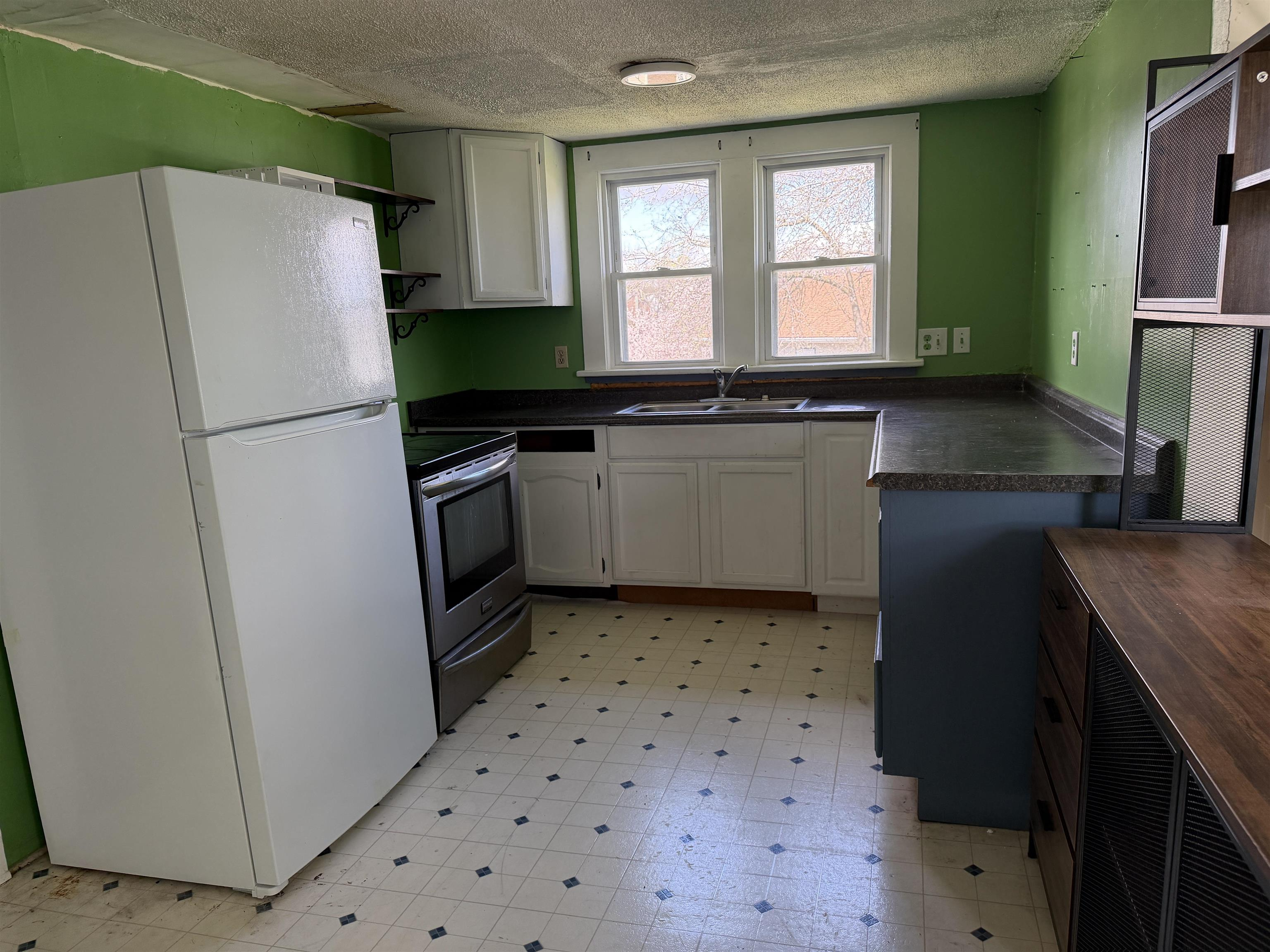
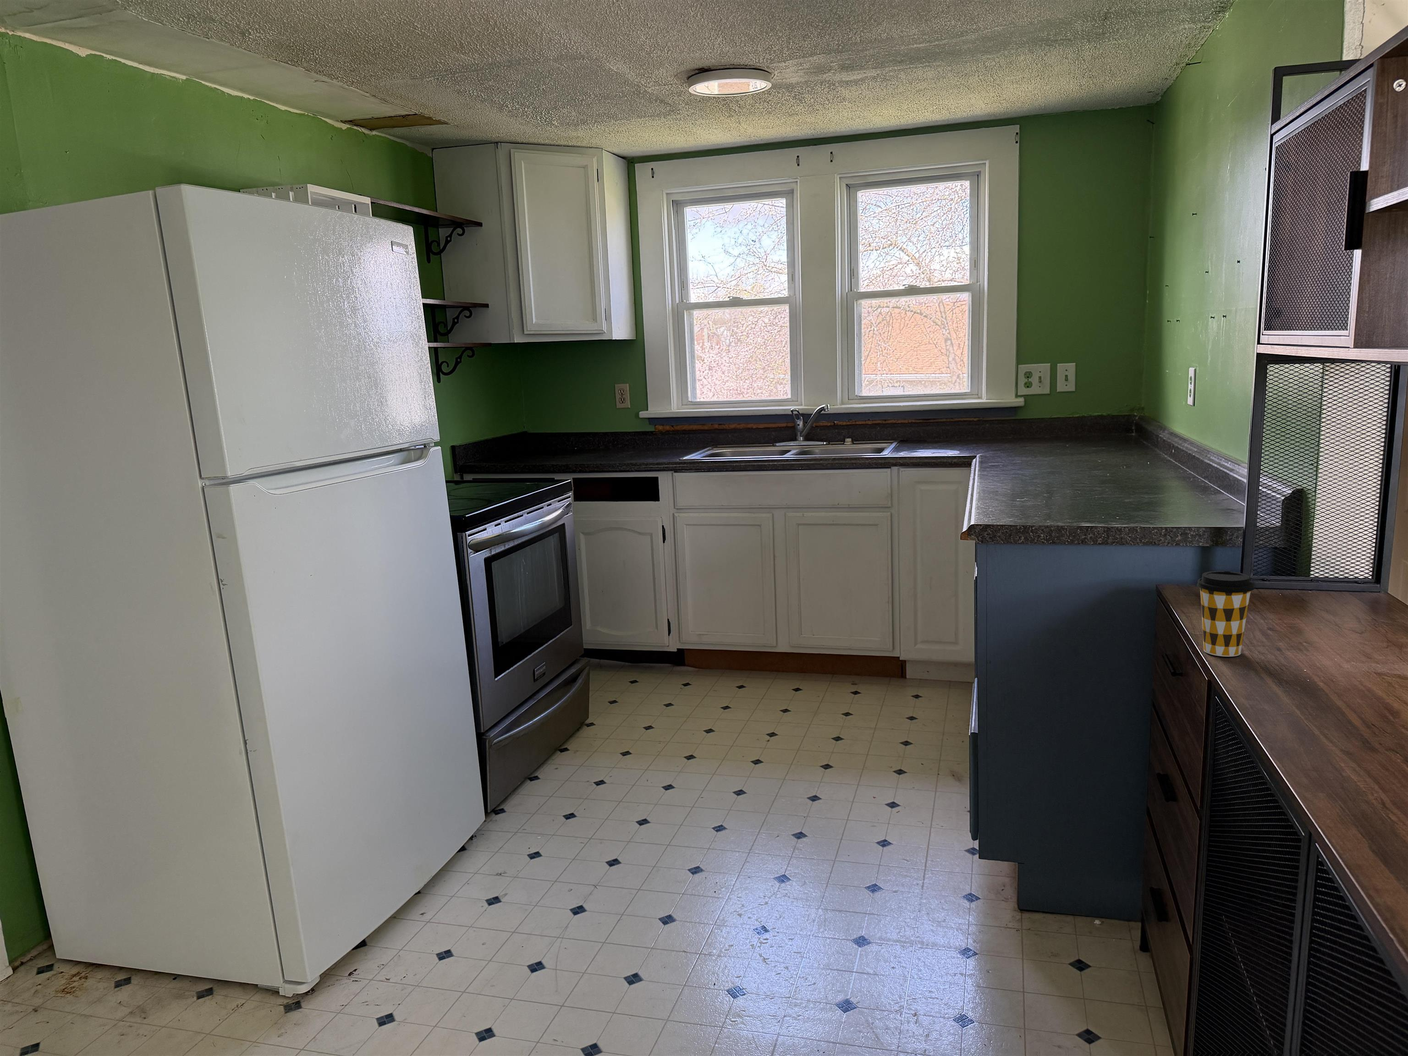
+ coffee cup (1224, 613)
